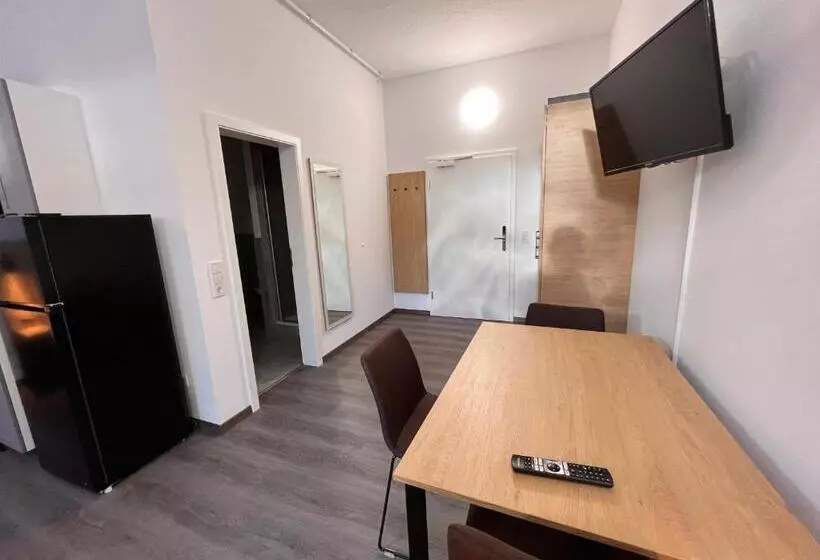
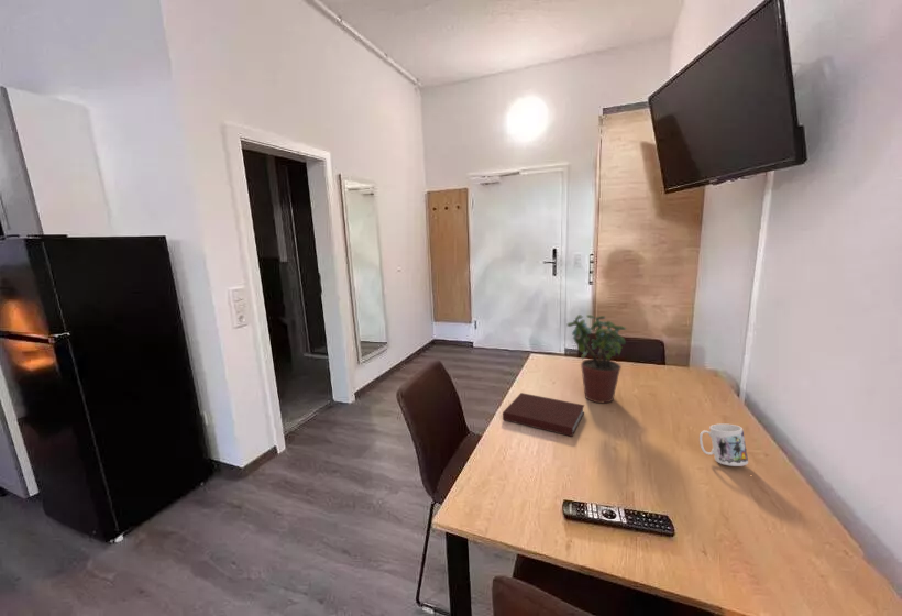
+ mug (724, 444)
+ notebook (543, 413)
+ potted plant (598, 355)
